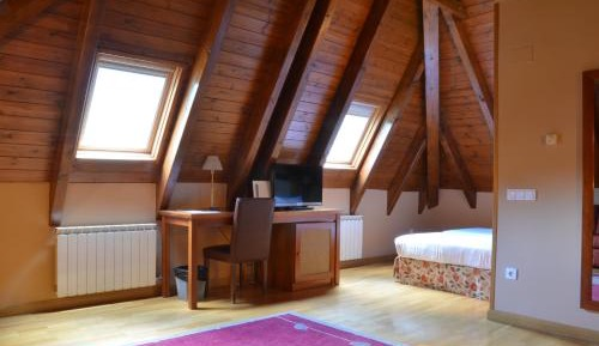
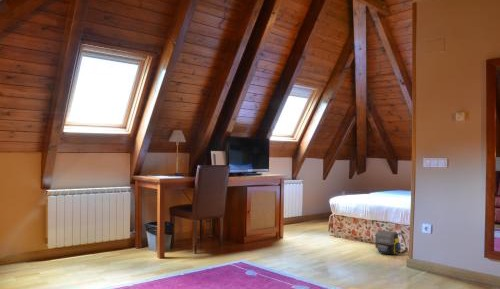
+ shoulder bag (389, 241)
